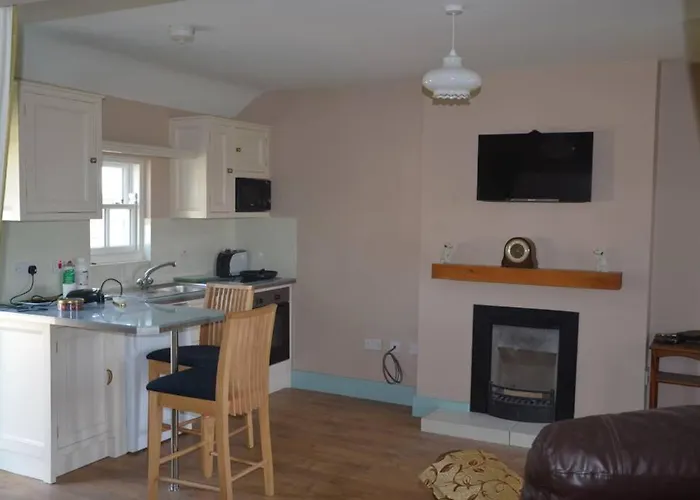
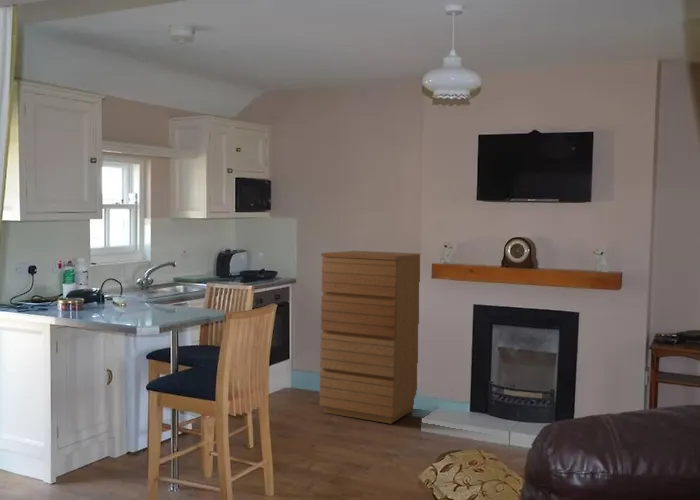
+ dresser (372, 332)
